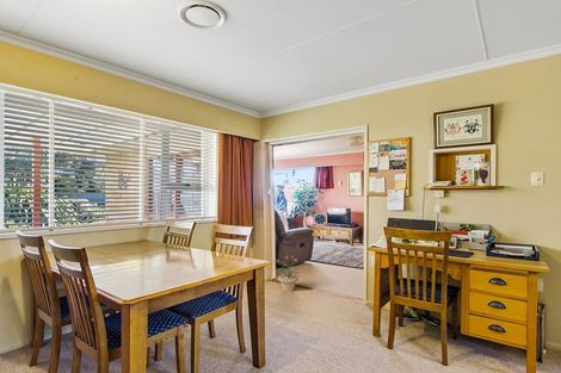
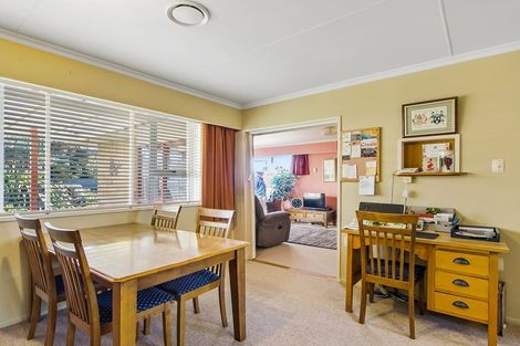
- potted plant (288, 272)
